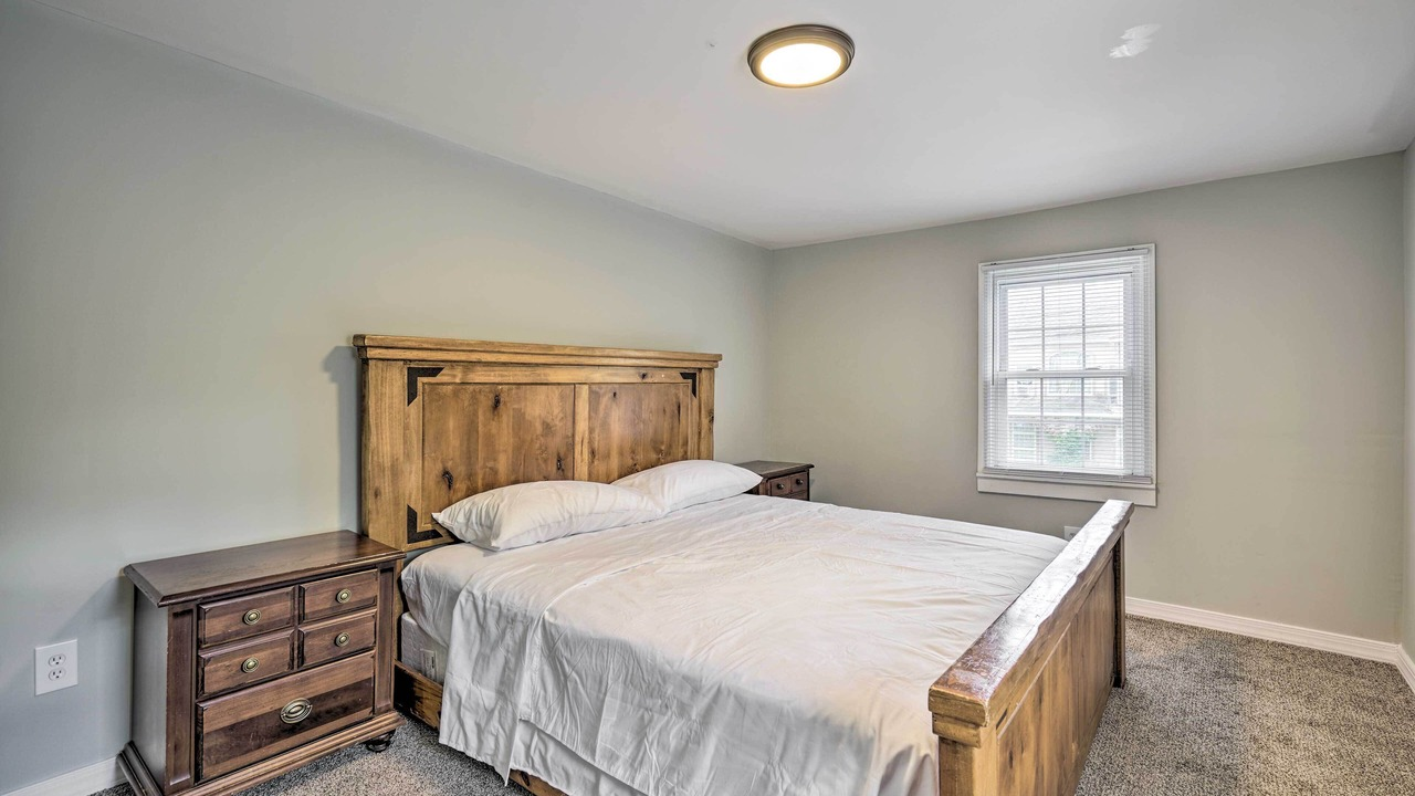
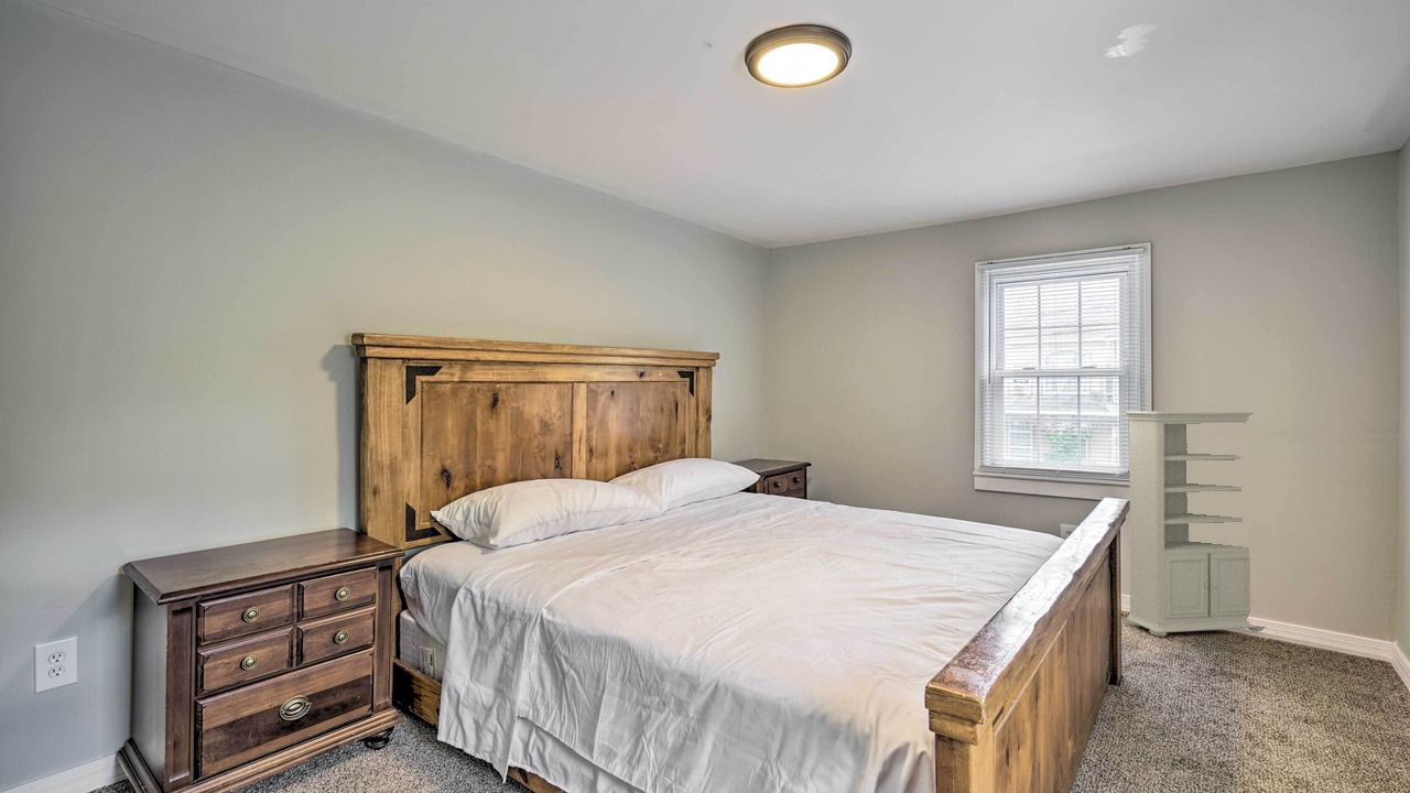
+ bookshelf (1196, 519)
